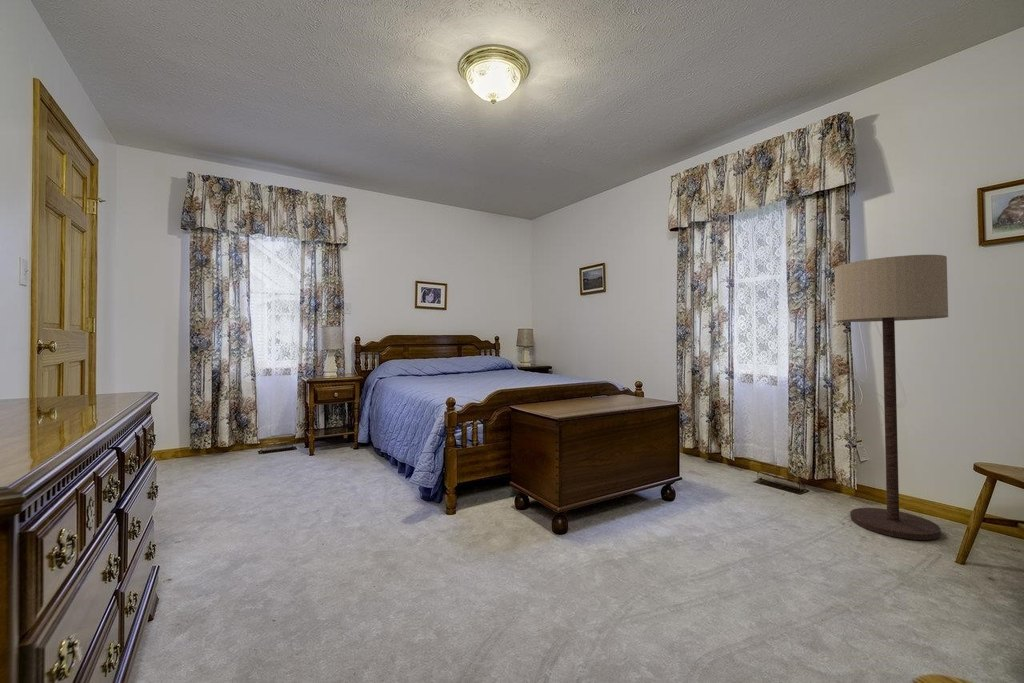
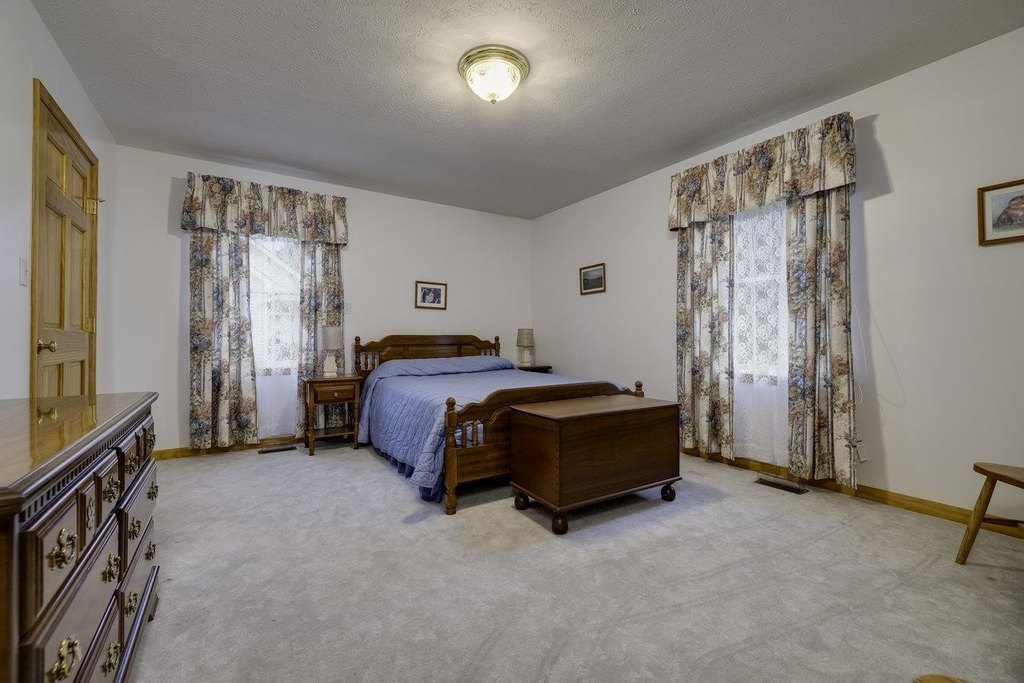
- floor lamp (890, 393)
